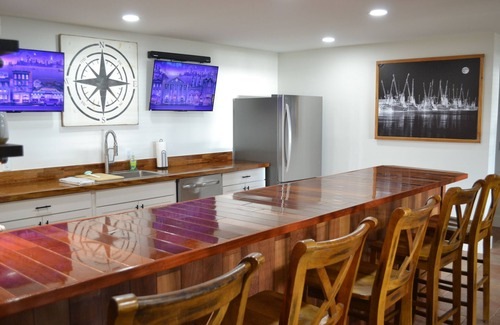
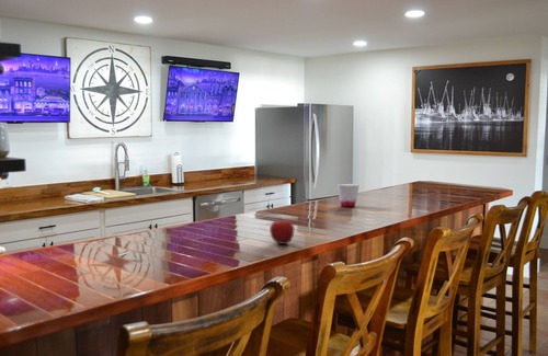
+ fruit (282, 230)
+ cup (347, 195)
